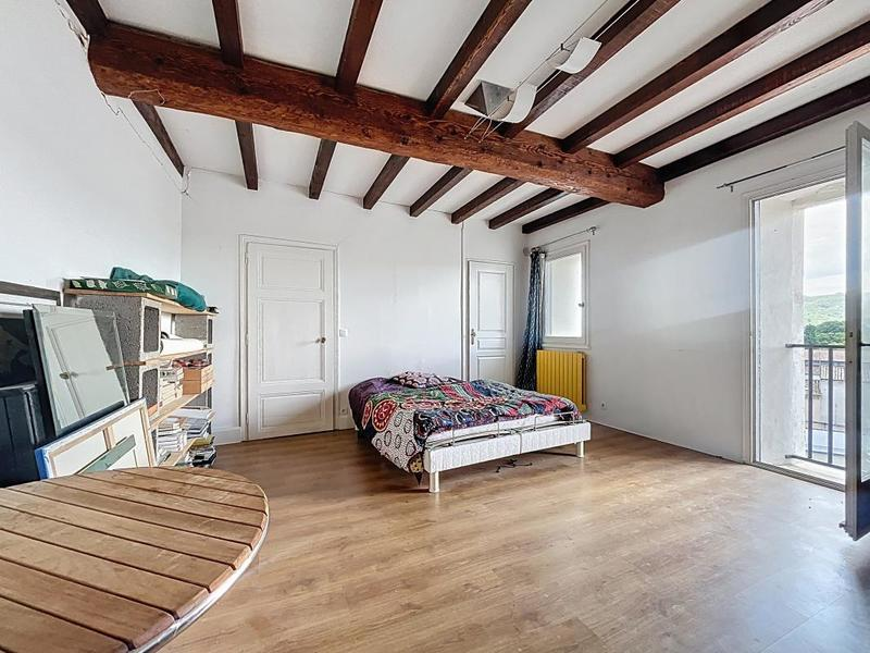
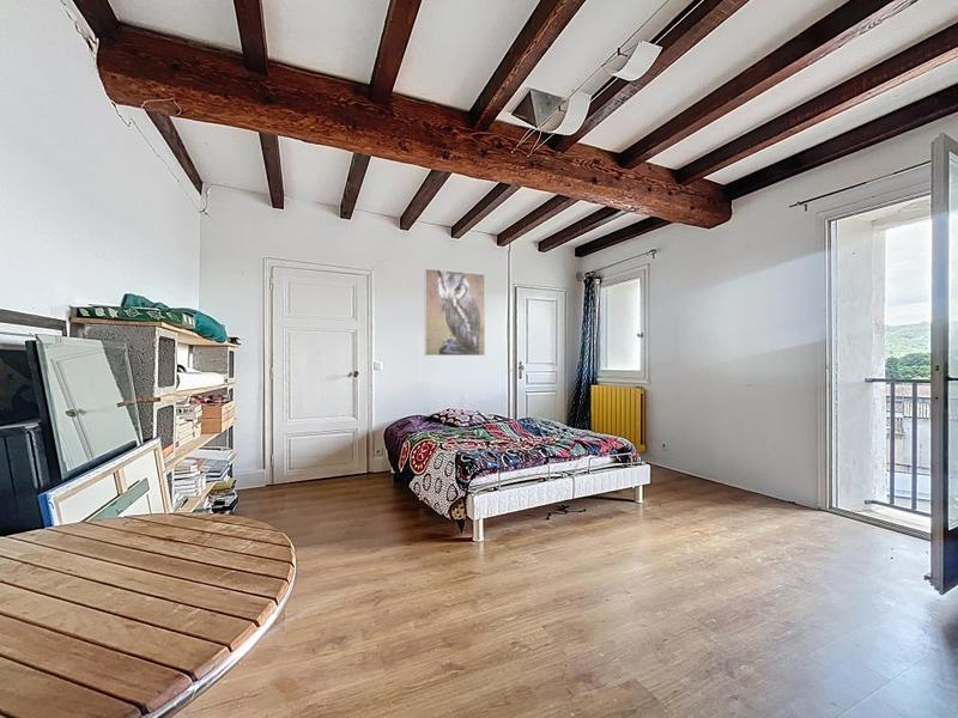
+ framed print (455, 314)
